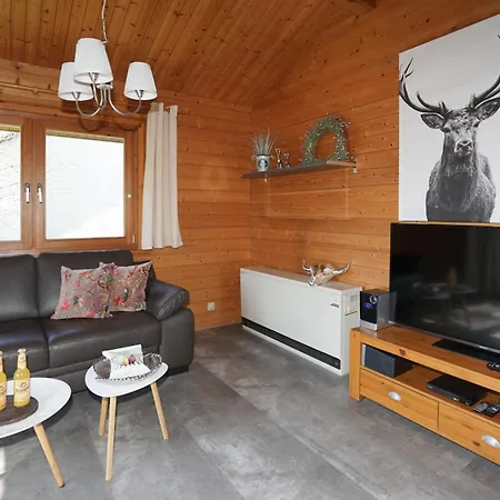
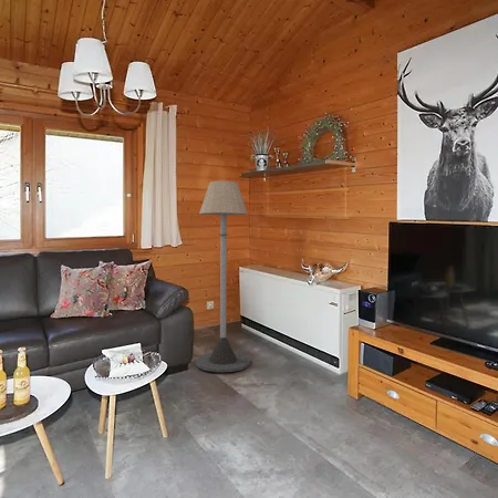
+ floor lamp (222, 273)
